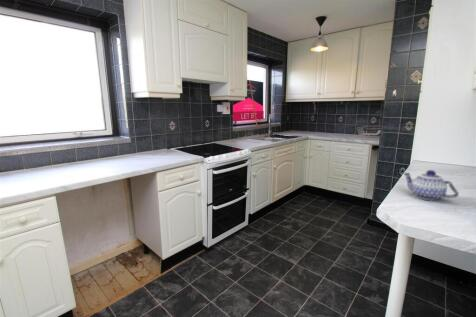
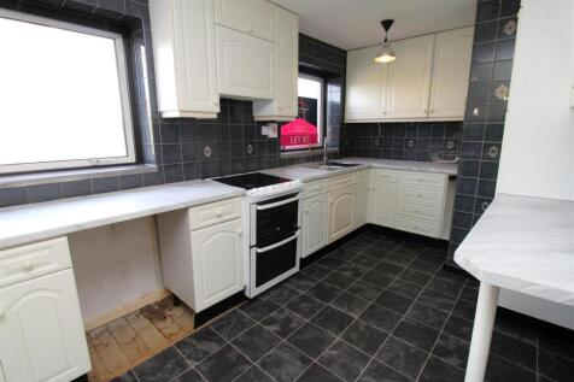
- teapot (428, 183)
